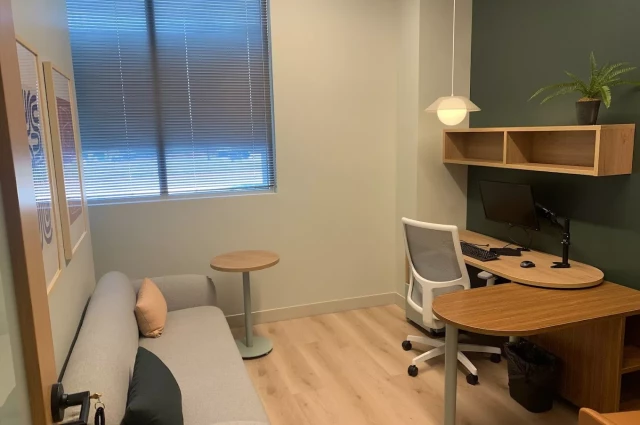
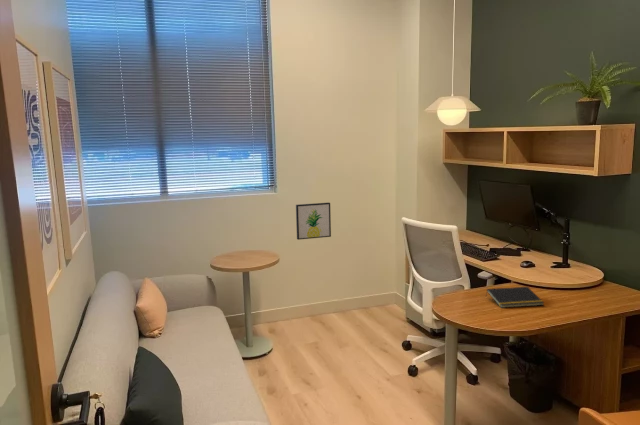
+ notepad (514, 296)
+ wall art (313, 220)
